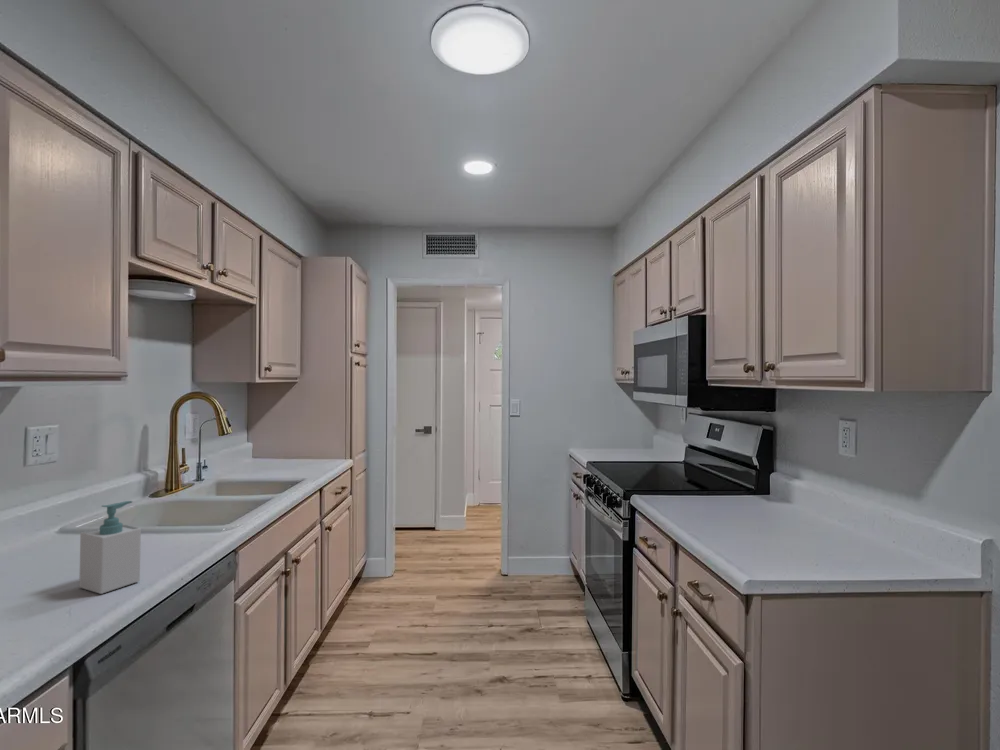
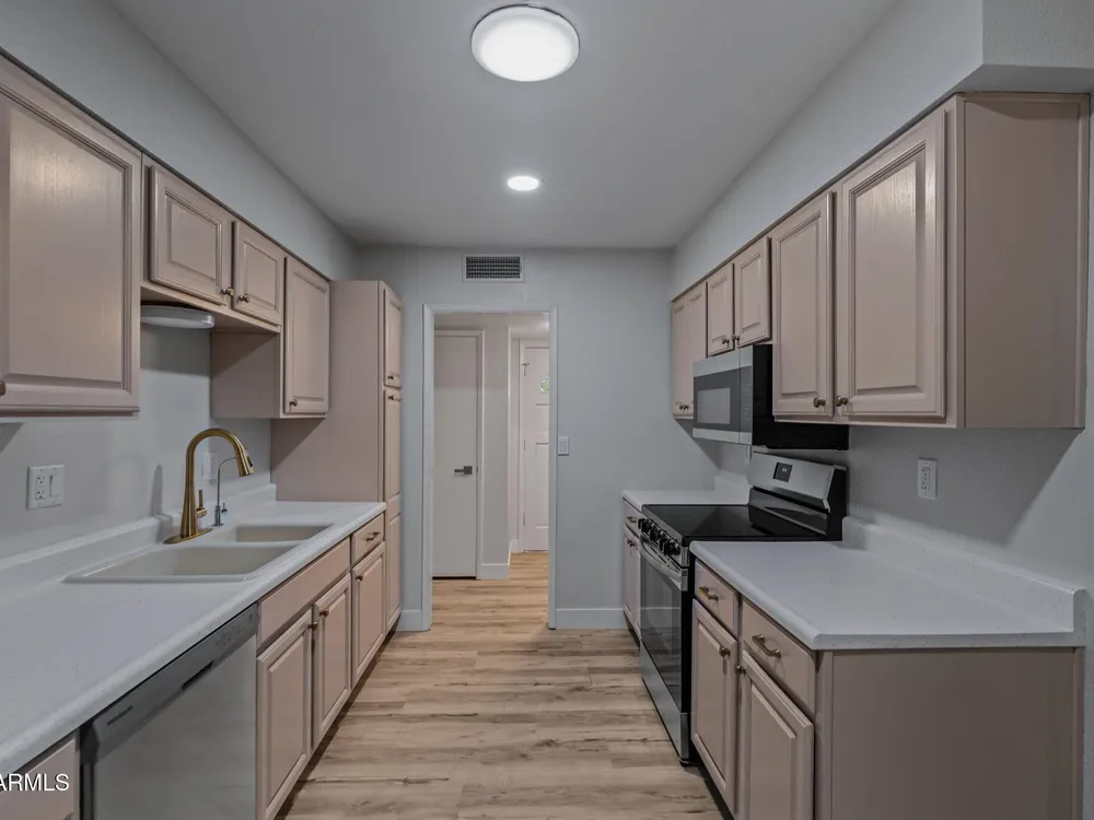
- soap bottle (111, 544)
